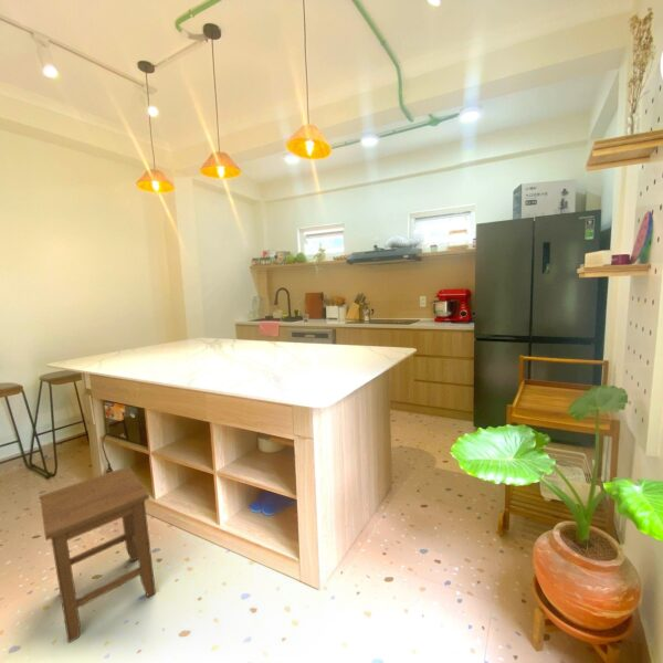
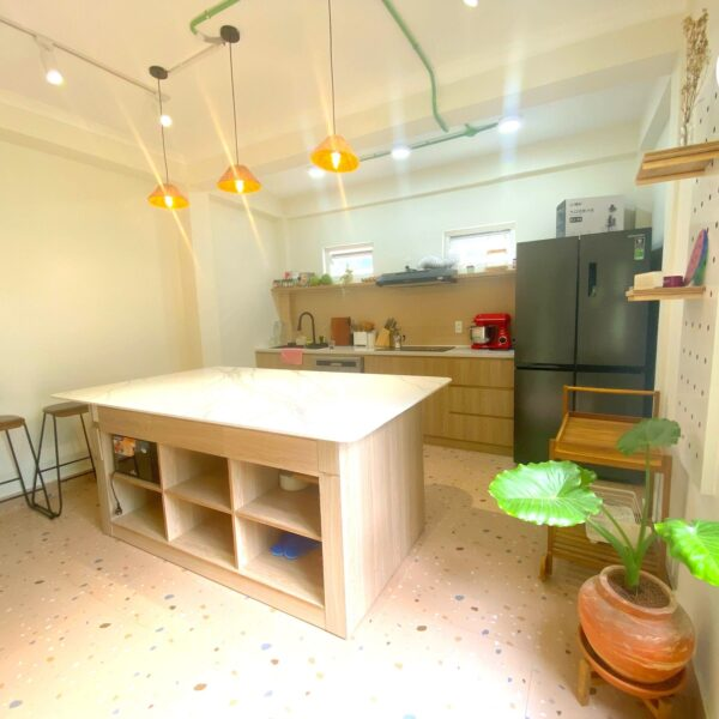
- stool (101, 545)
